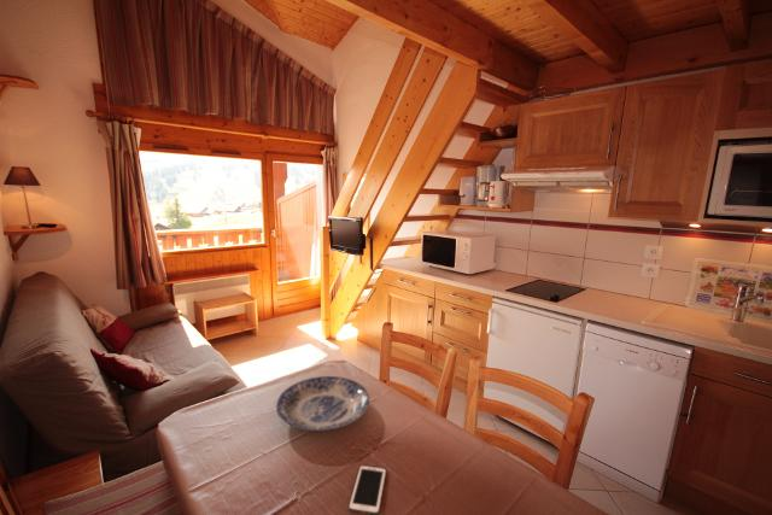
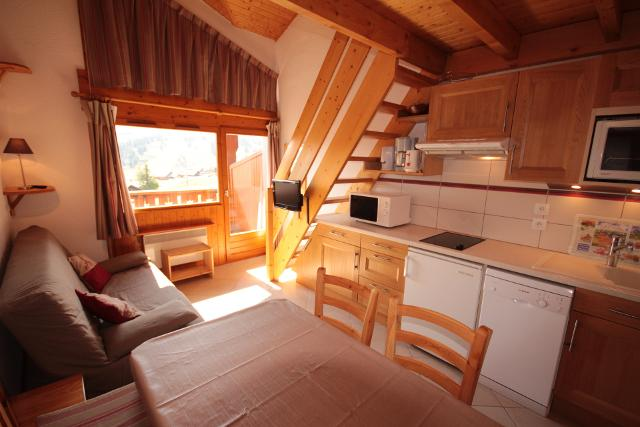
- plate (323, 406)
- cell phone (368, 488)
